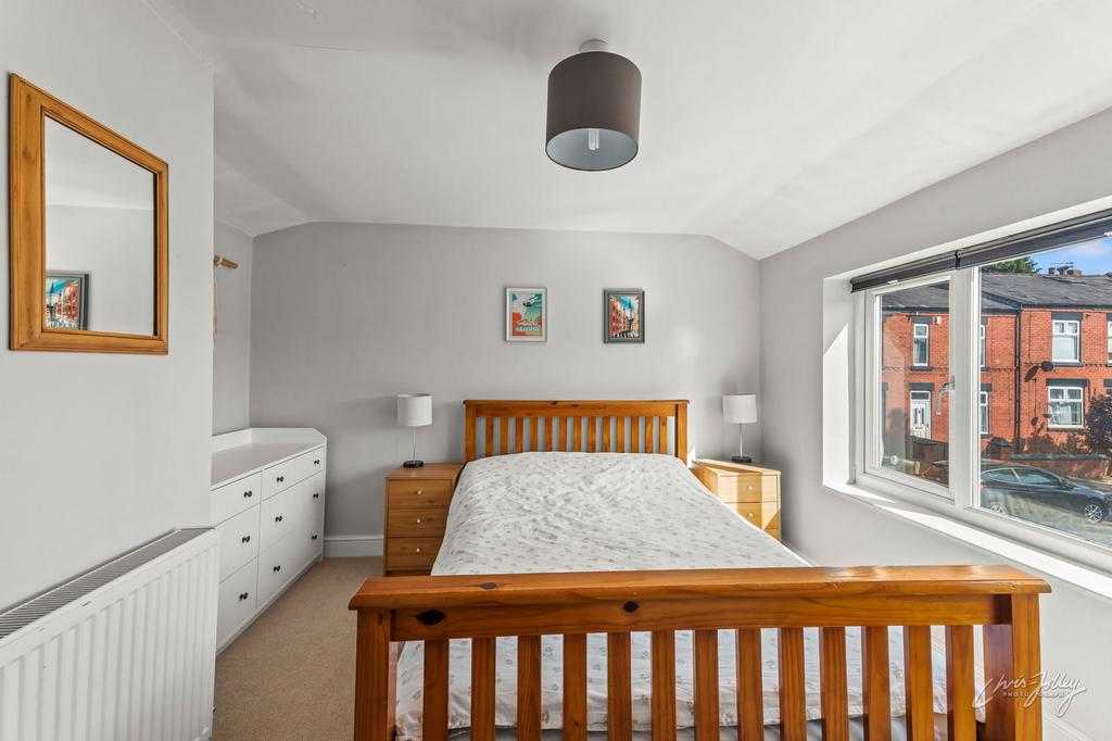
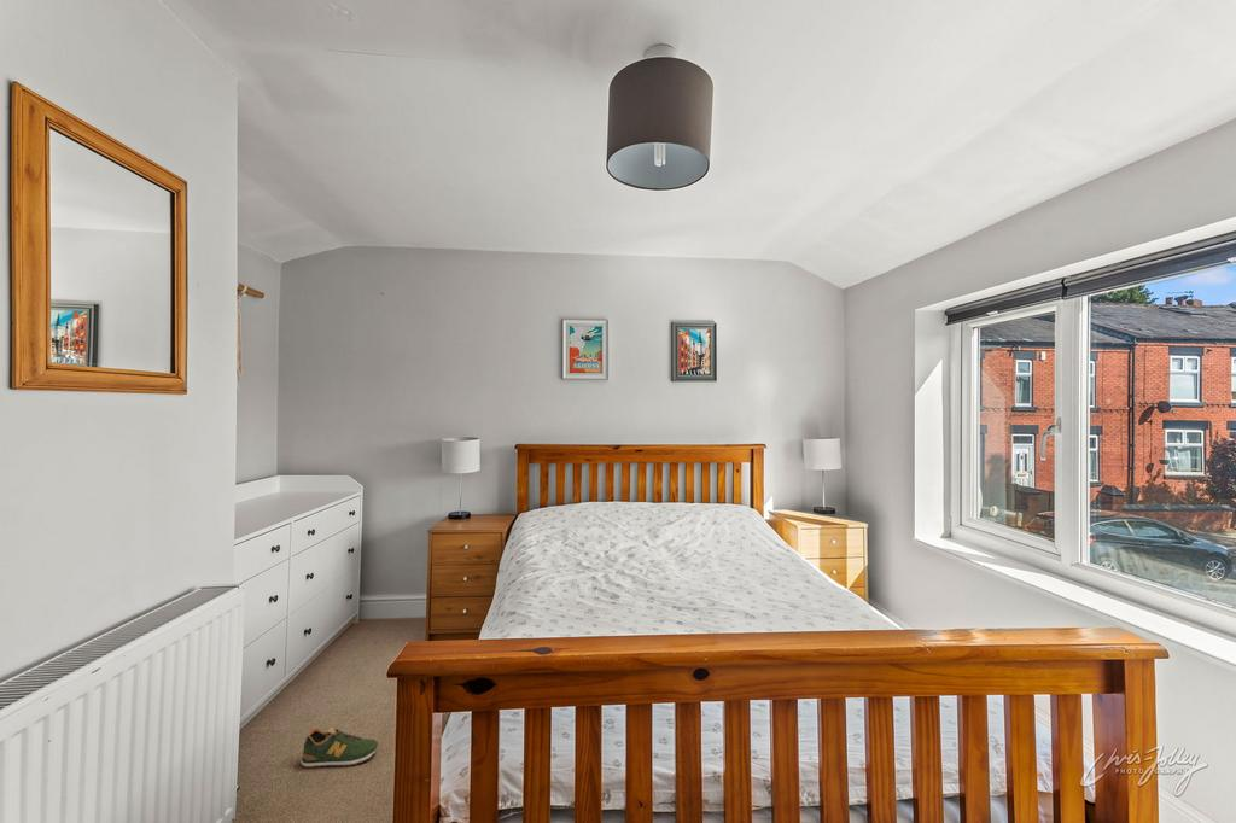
+ shoe (339, 743)
